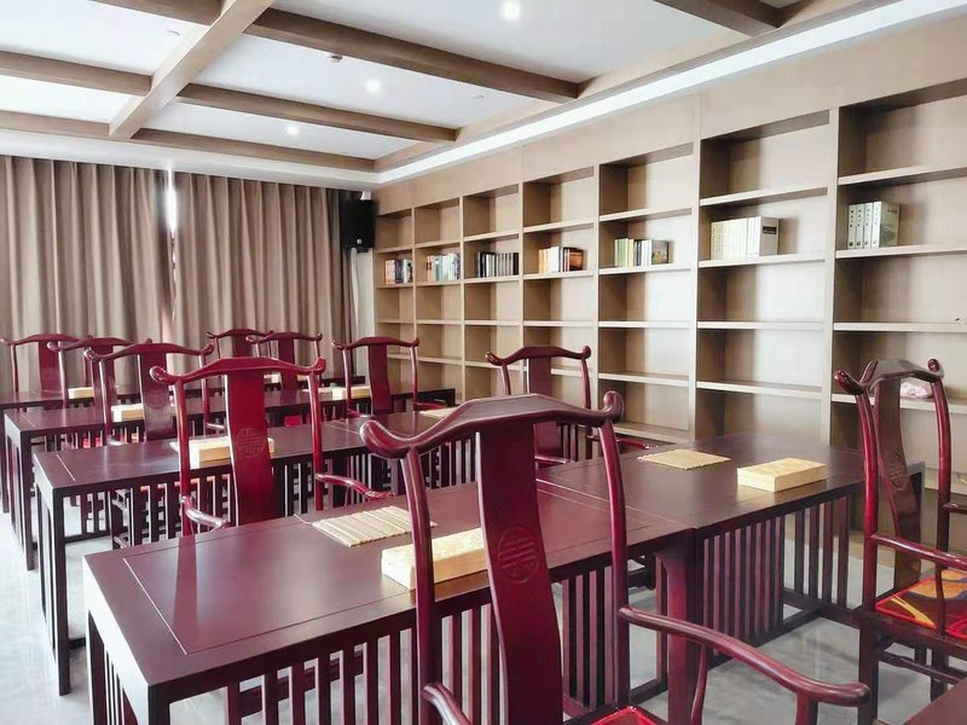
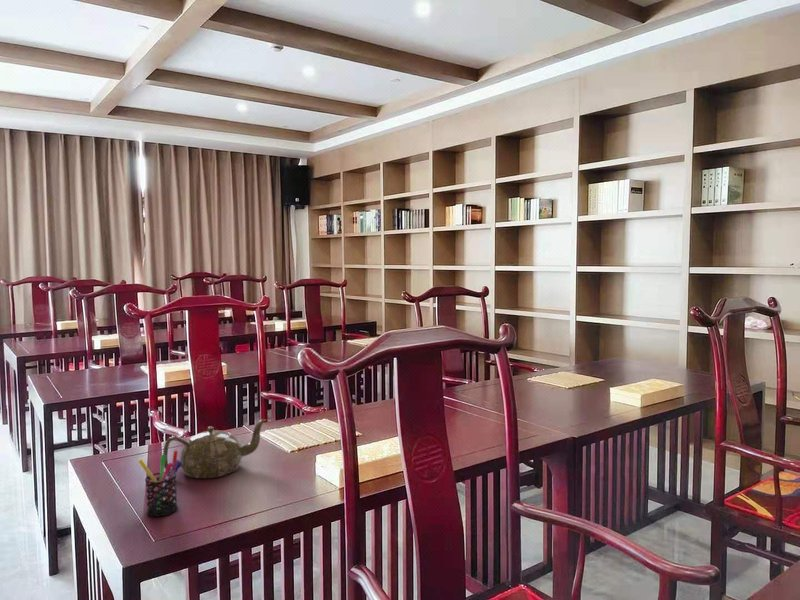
+ pen holder (163, 479)
+ teapot (216, 446)
